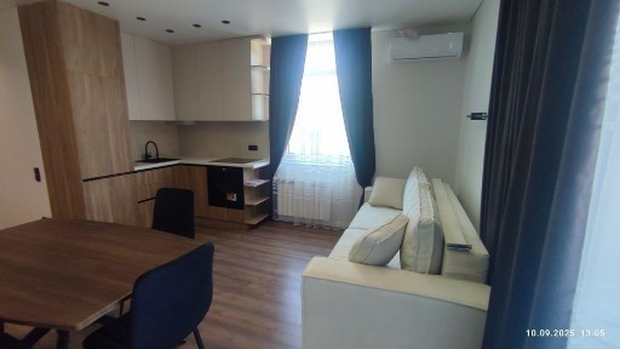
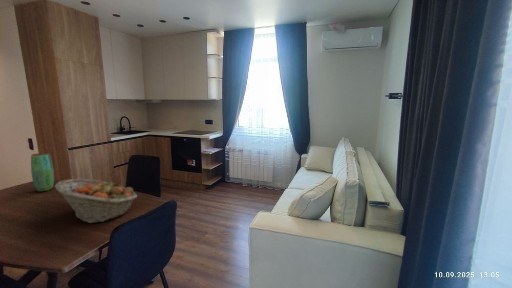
+ vase (42, 172)
+ fruit basket (98, 195)
